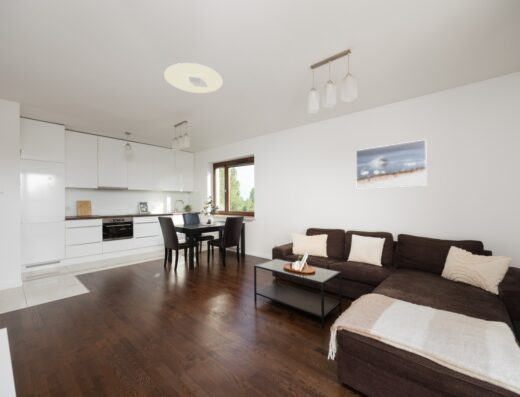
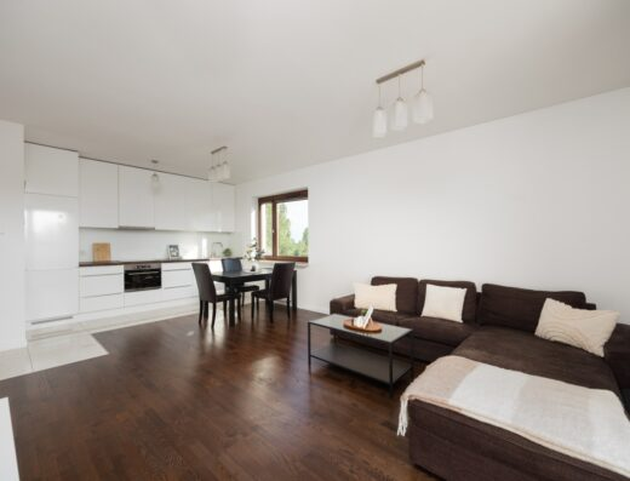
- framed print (388, 166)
- ceiling light (194, 77)
